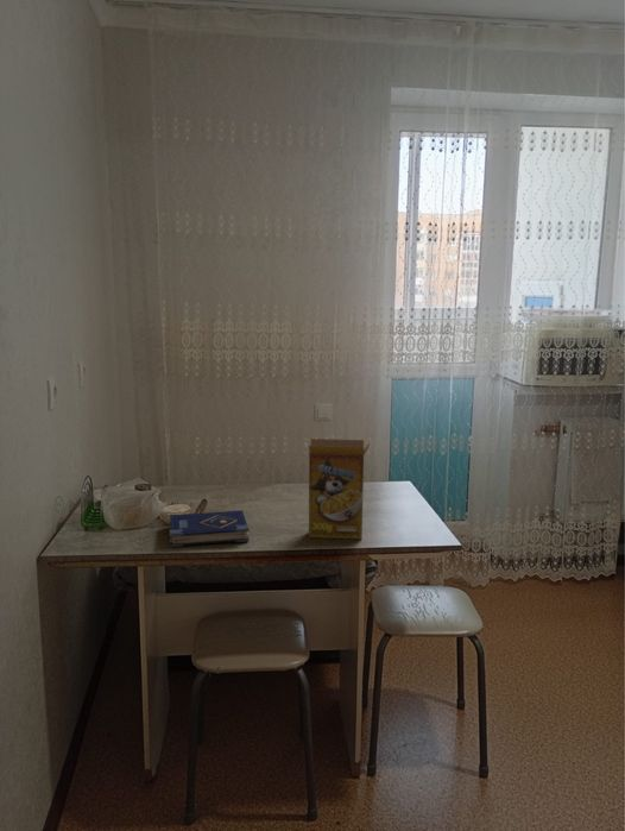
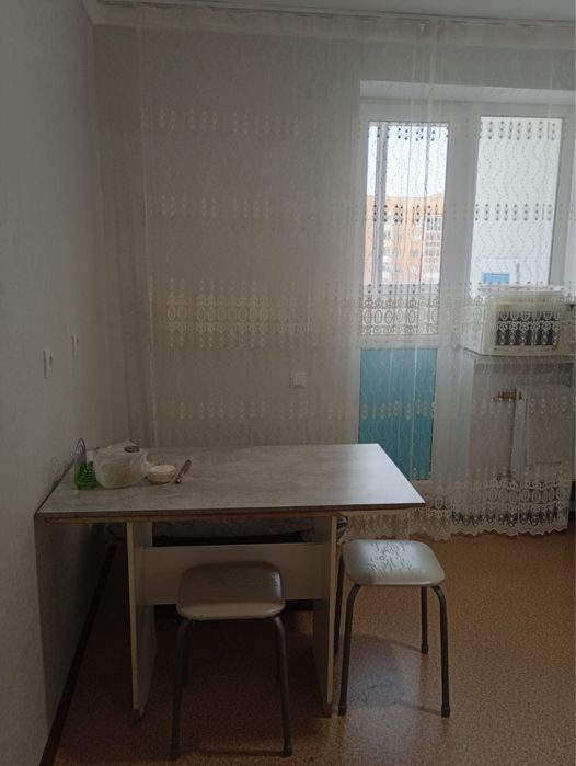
- cereal box (336, 489)
- book (208, 527)
